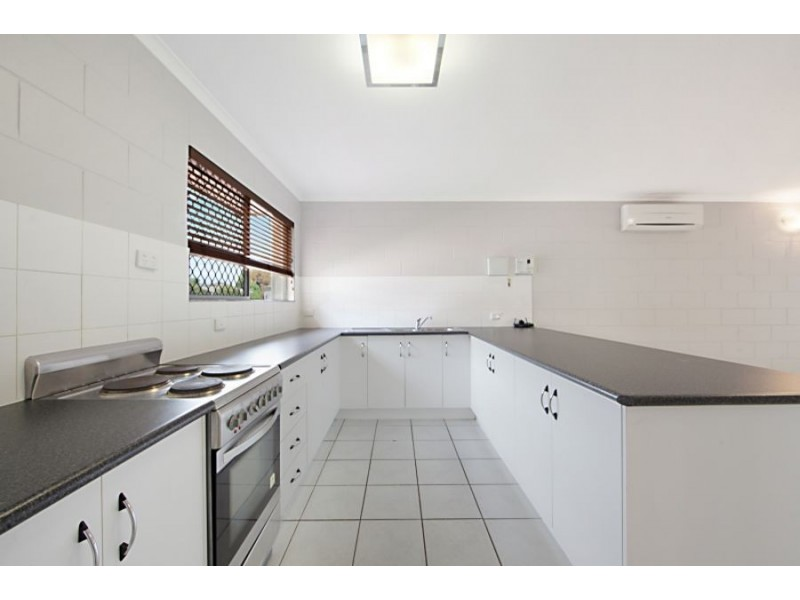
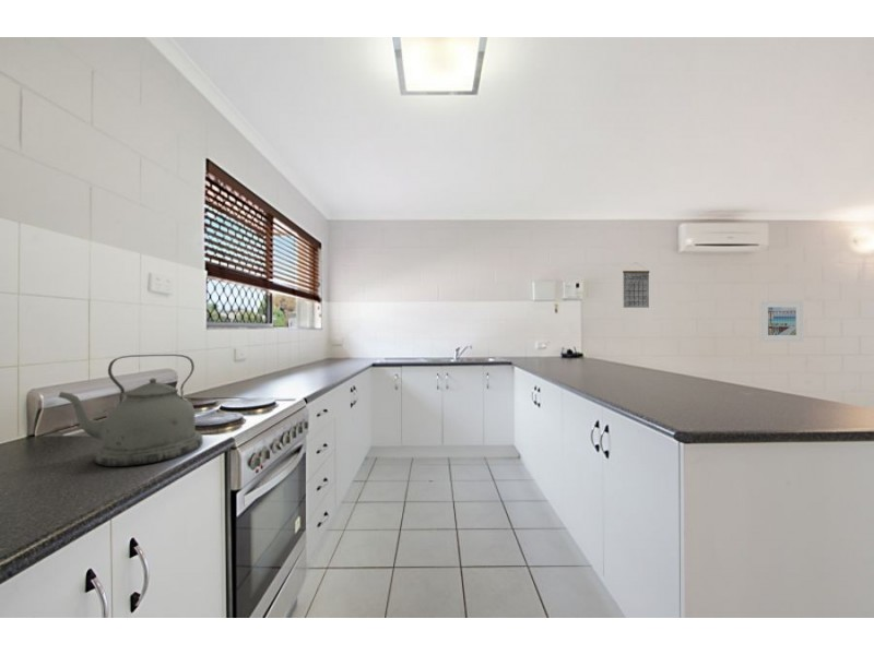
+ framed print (781, 321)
+ kettle (144, 403)
+ calendar (636, 284)
